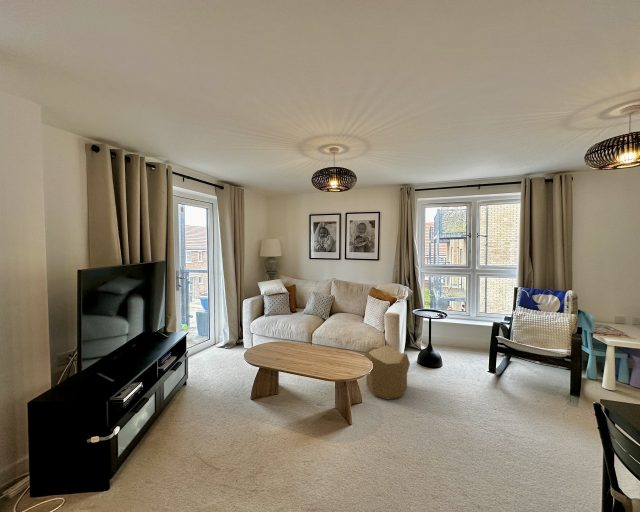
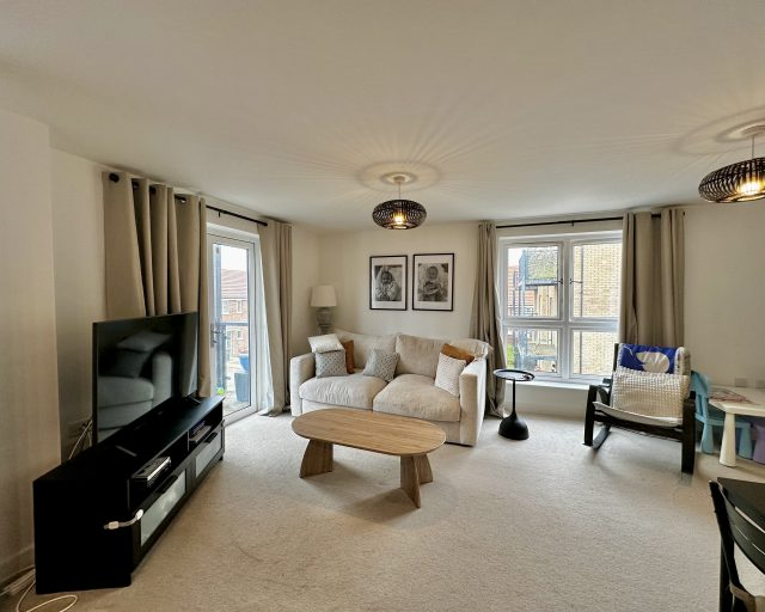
- pouf (386, 368)
